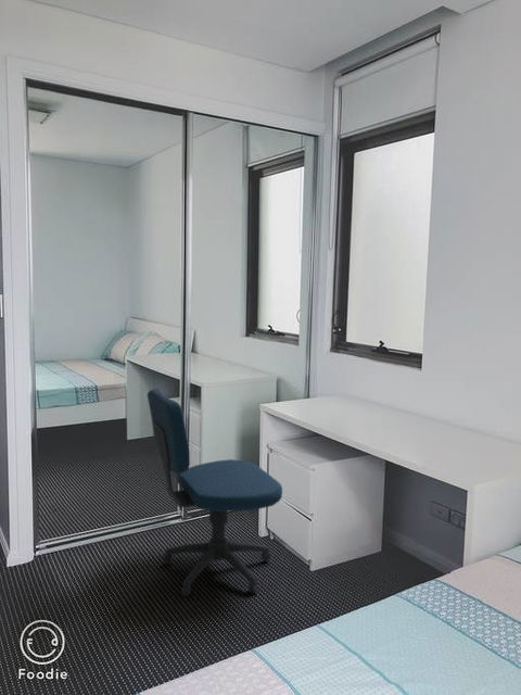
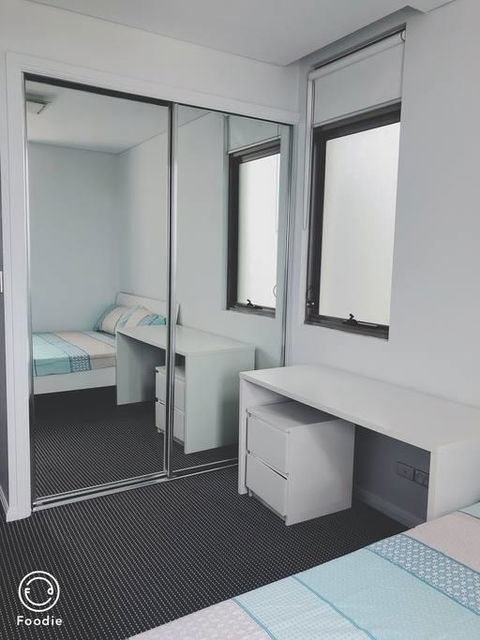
- office chair (216, 482)
